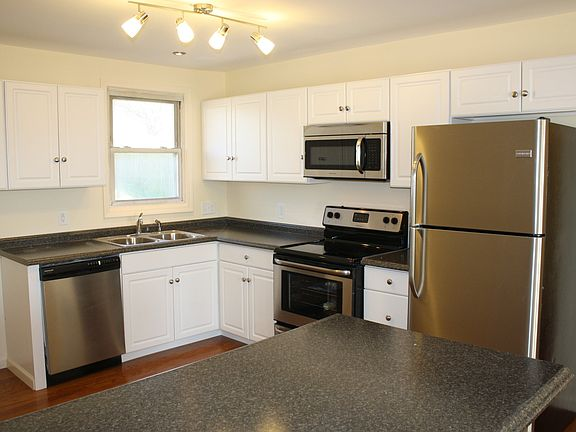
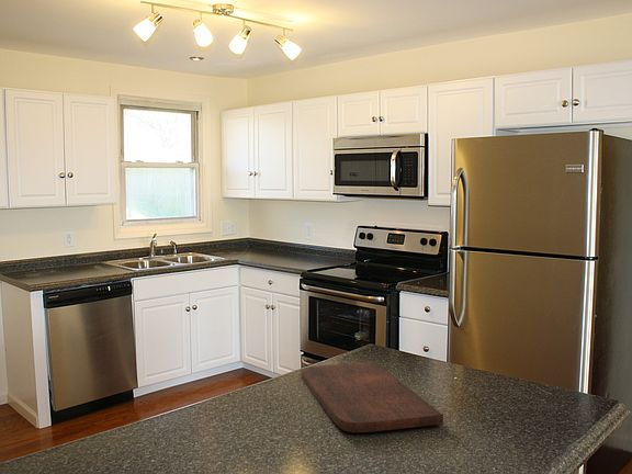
+ cutting board (361, 392)
